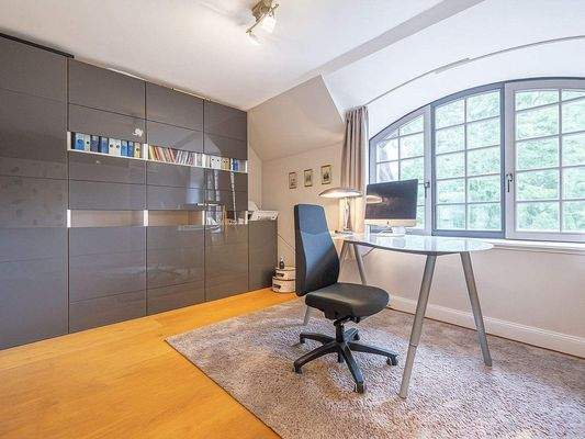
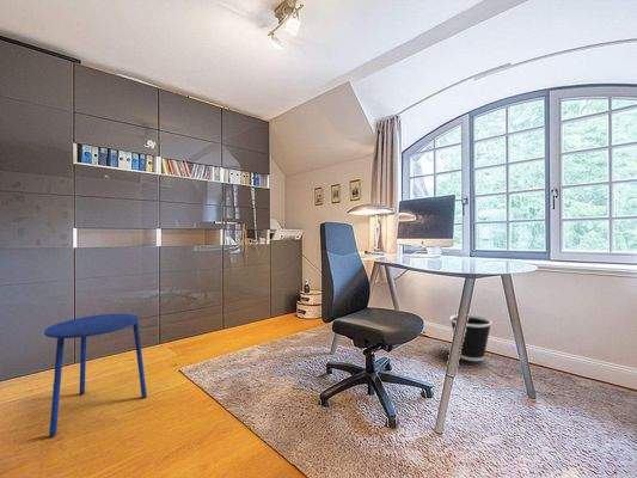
+ wastebasket (470, 337)
+ side table (85, 363)
